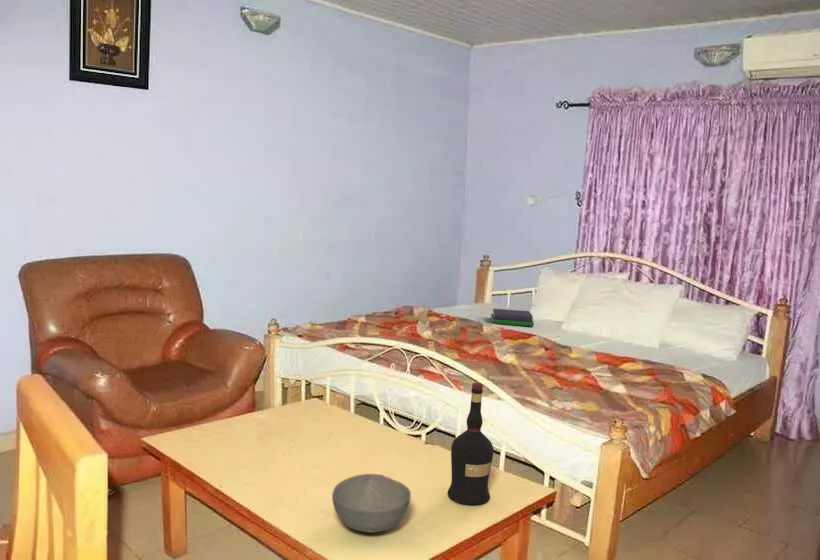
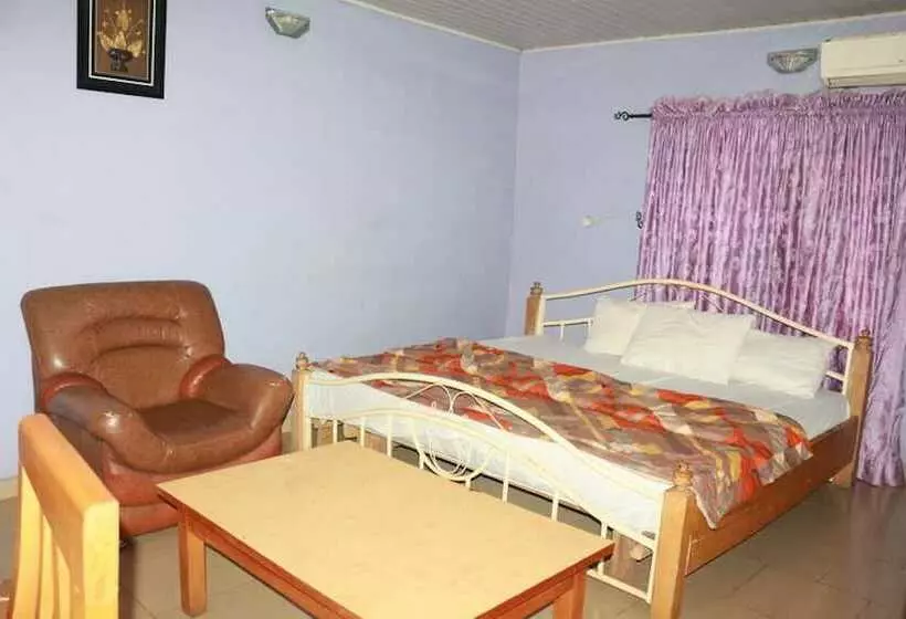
- liquor (473, 440)
- bowl (370, 508)
- book (511, 317)
